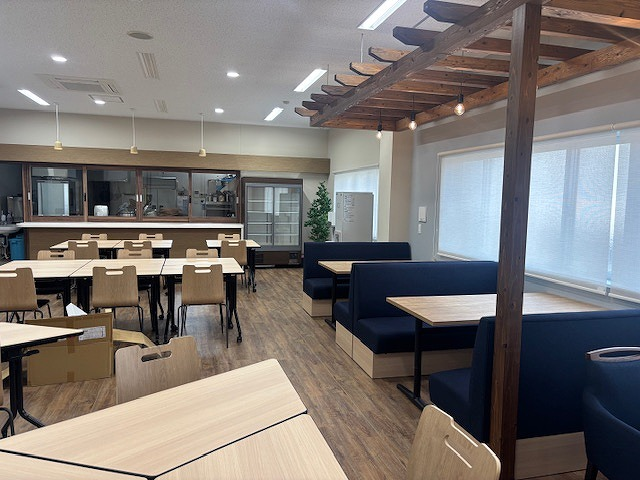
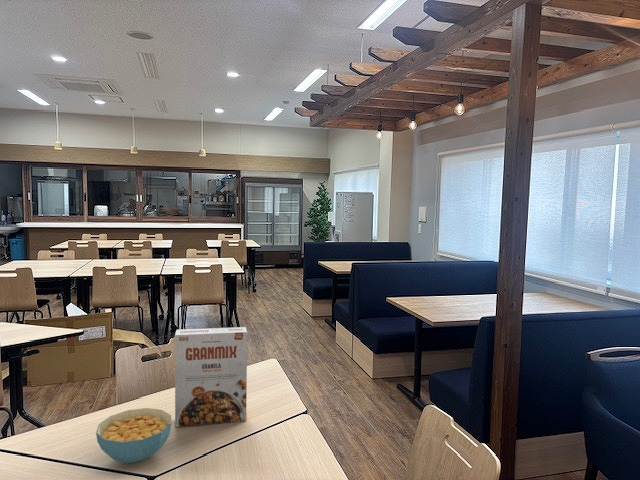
+ cereal bowl (135, 440)
+ cereal box (211, 375)
